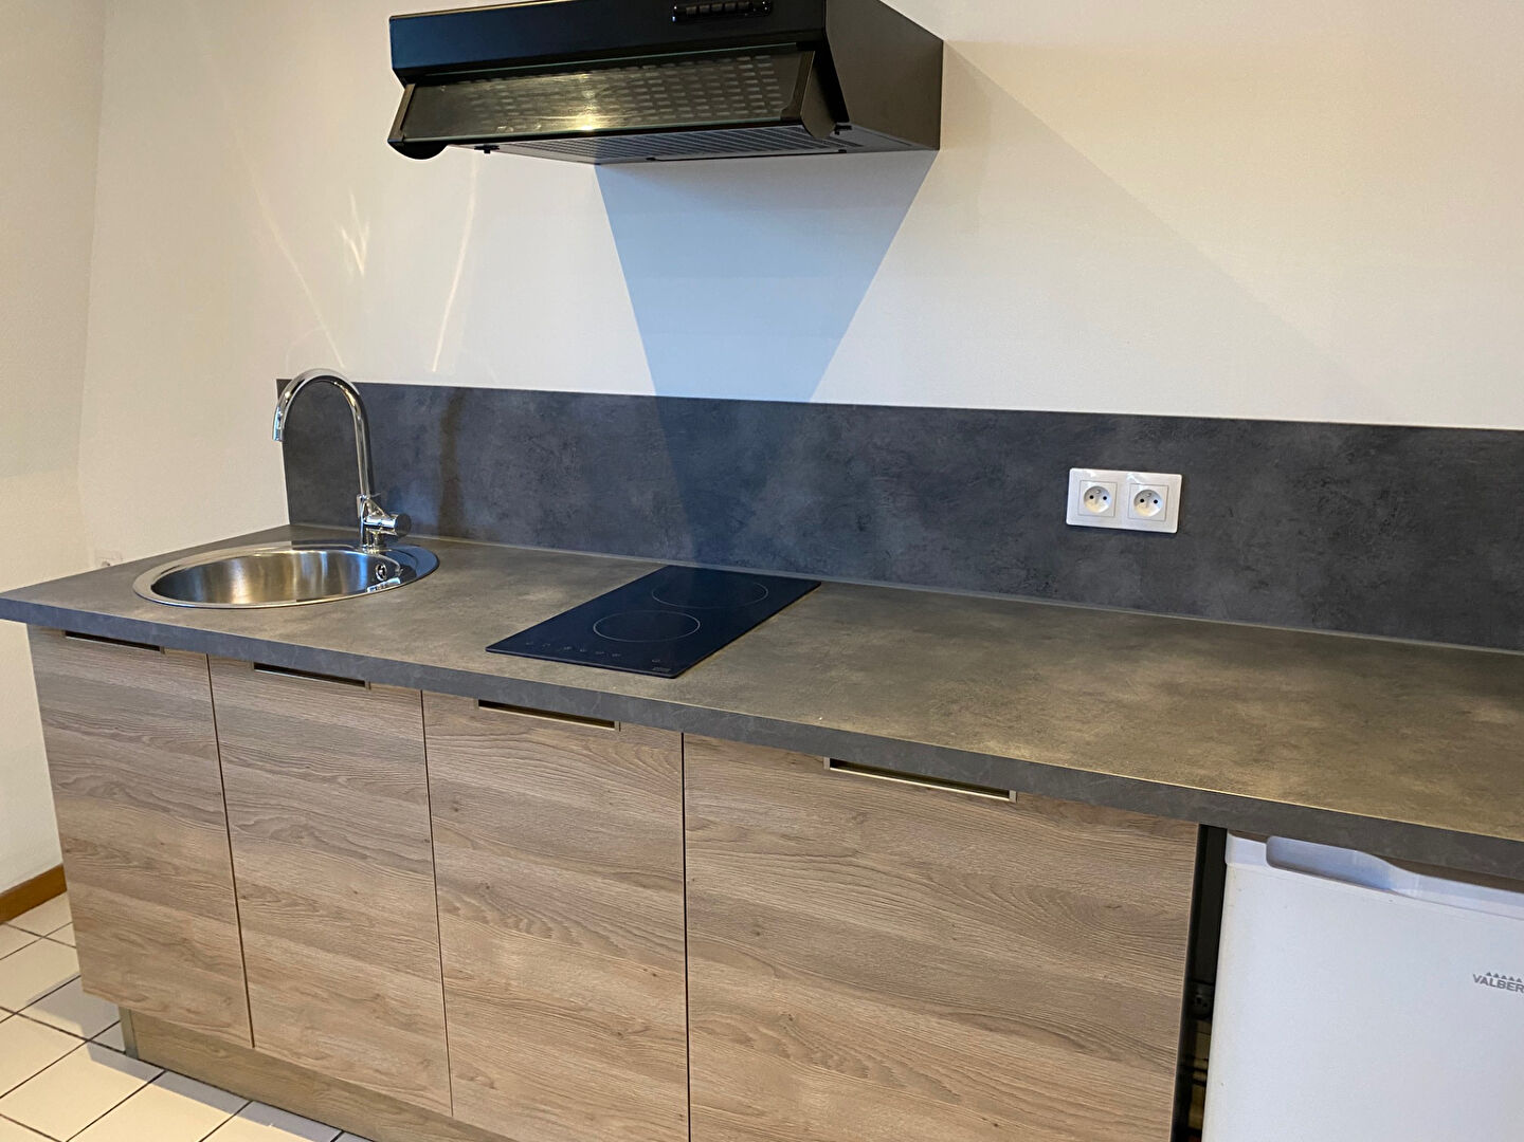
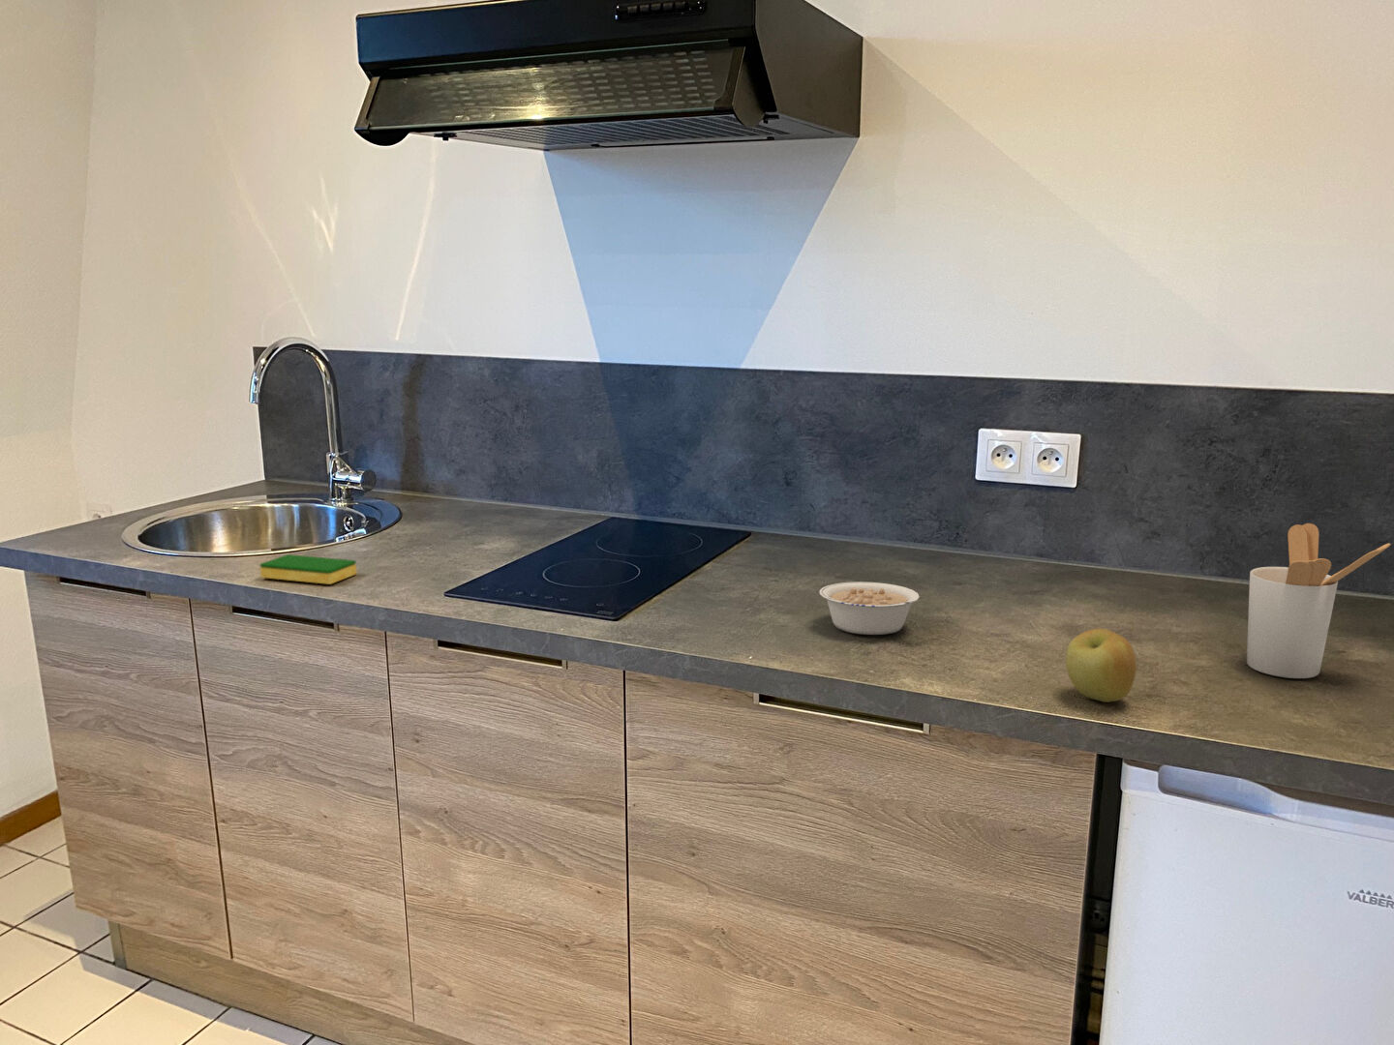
+ utensil holder (1314, 603)
+ dish sponge (307, 569)
+ apple (1101, 665)
+ legume (873, 606)
